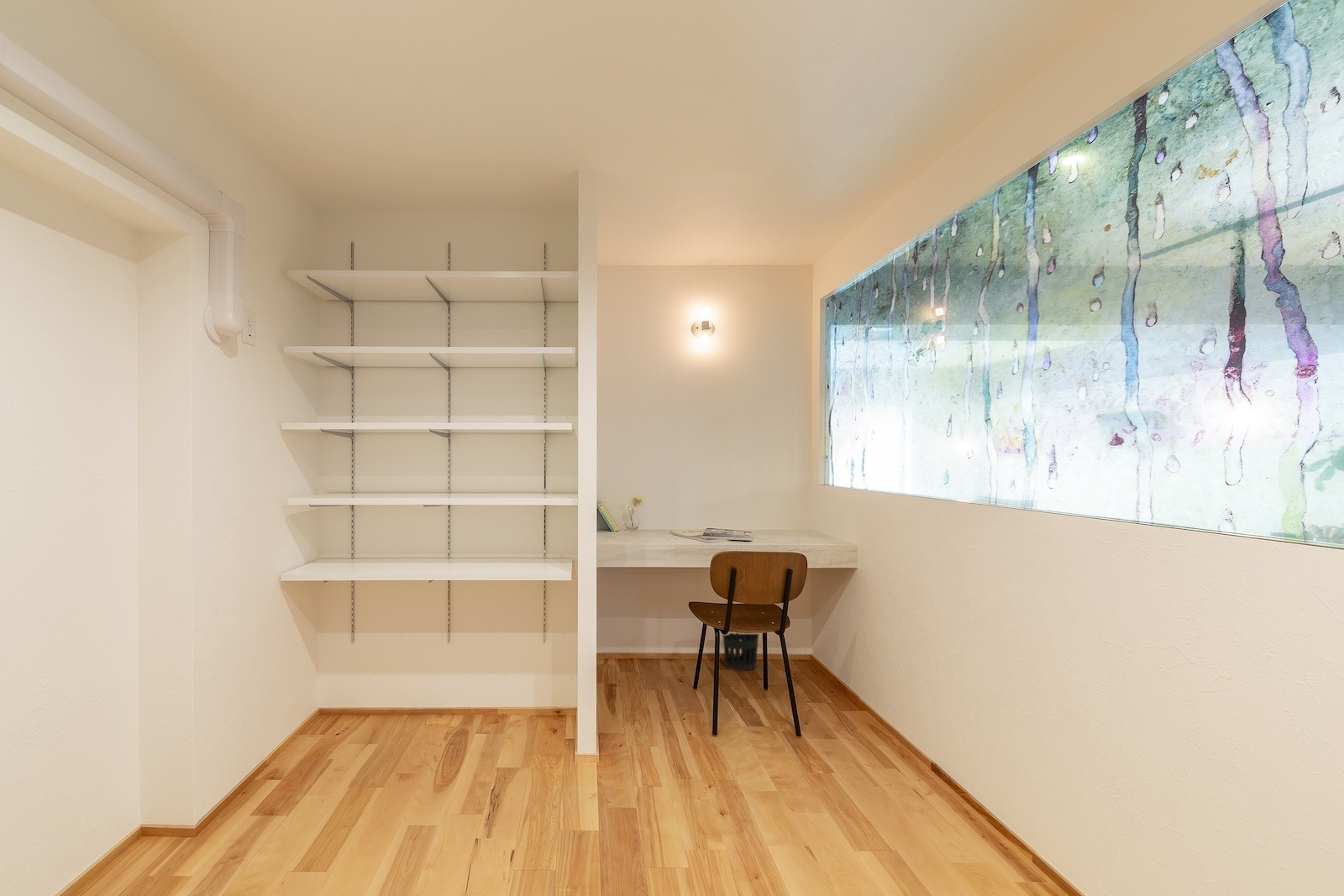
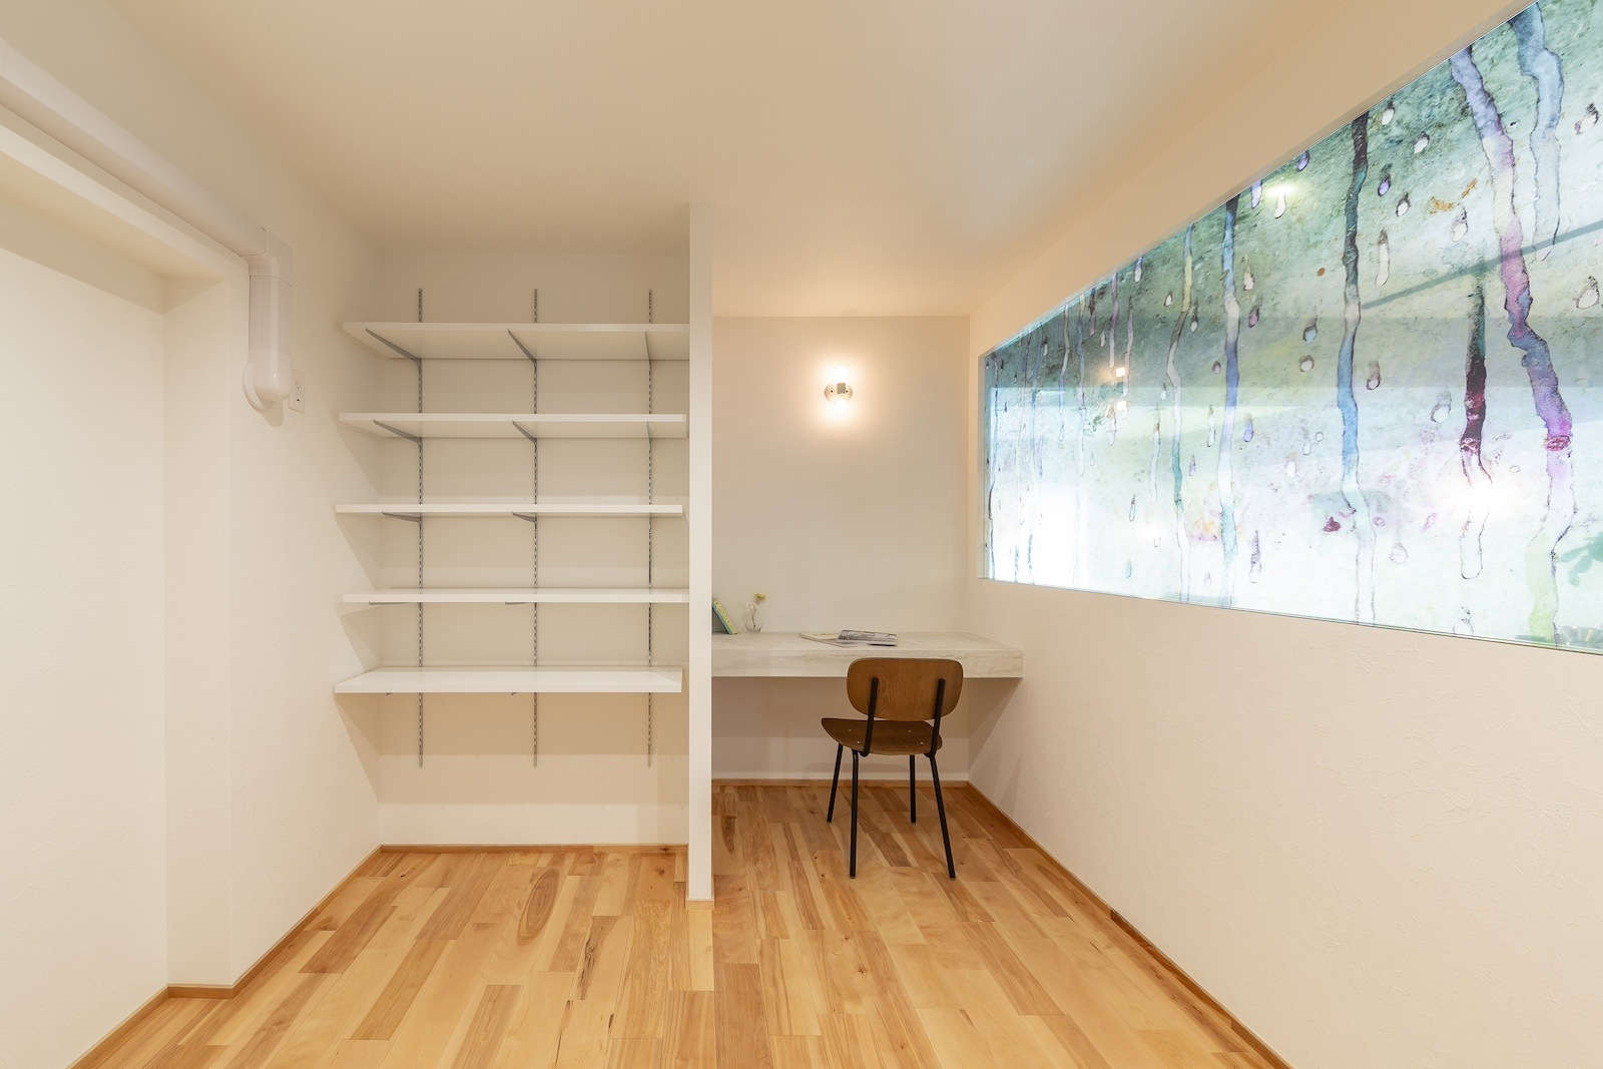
- wastebasket (740, 641)
